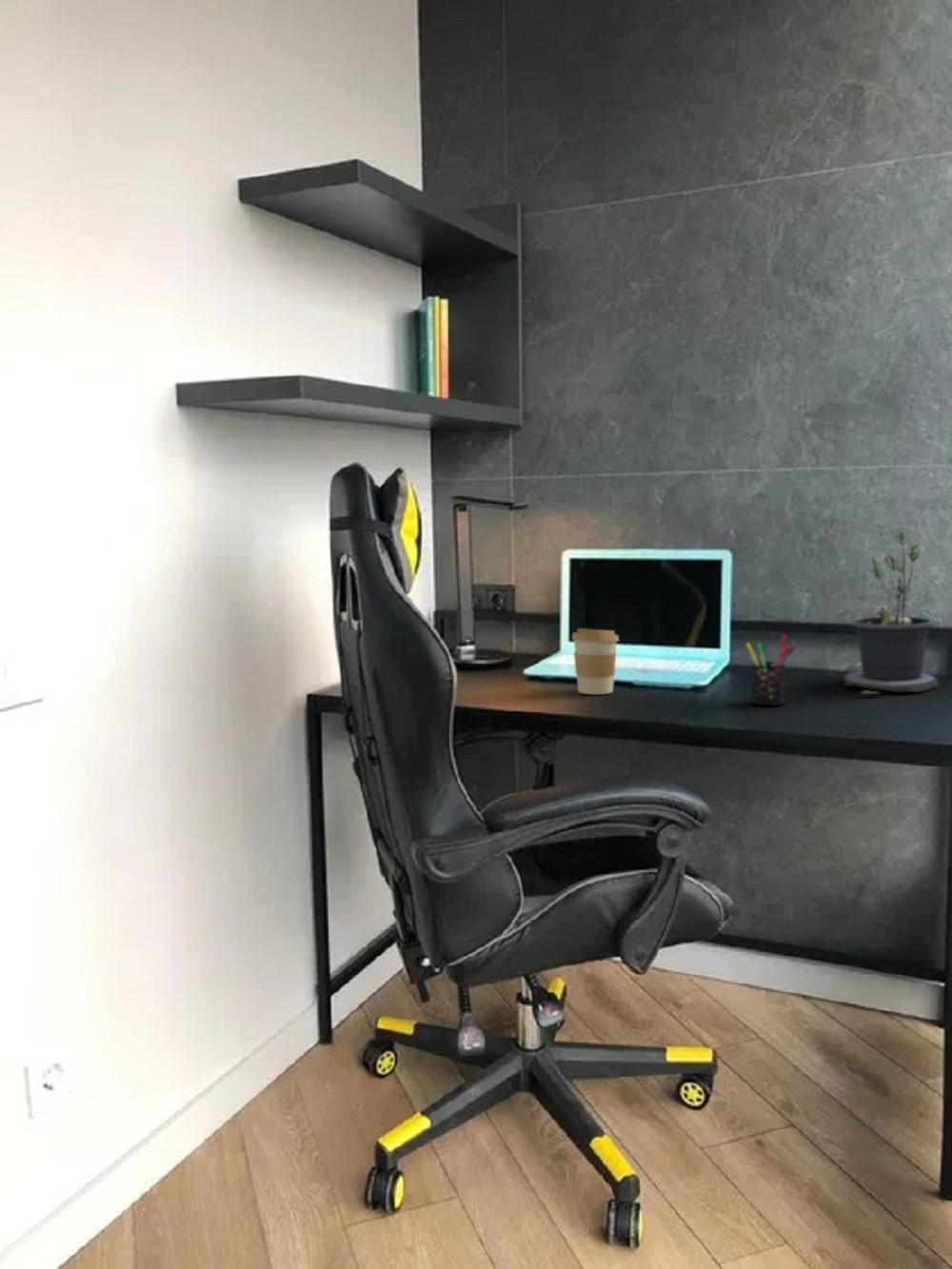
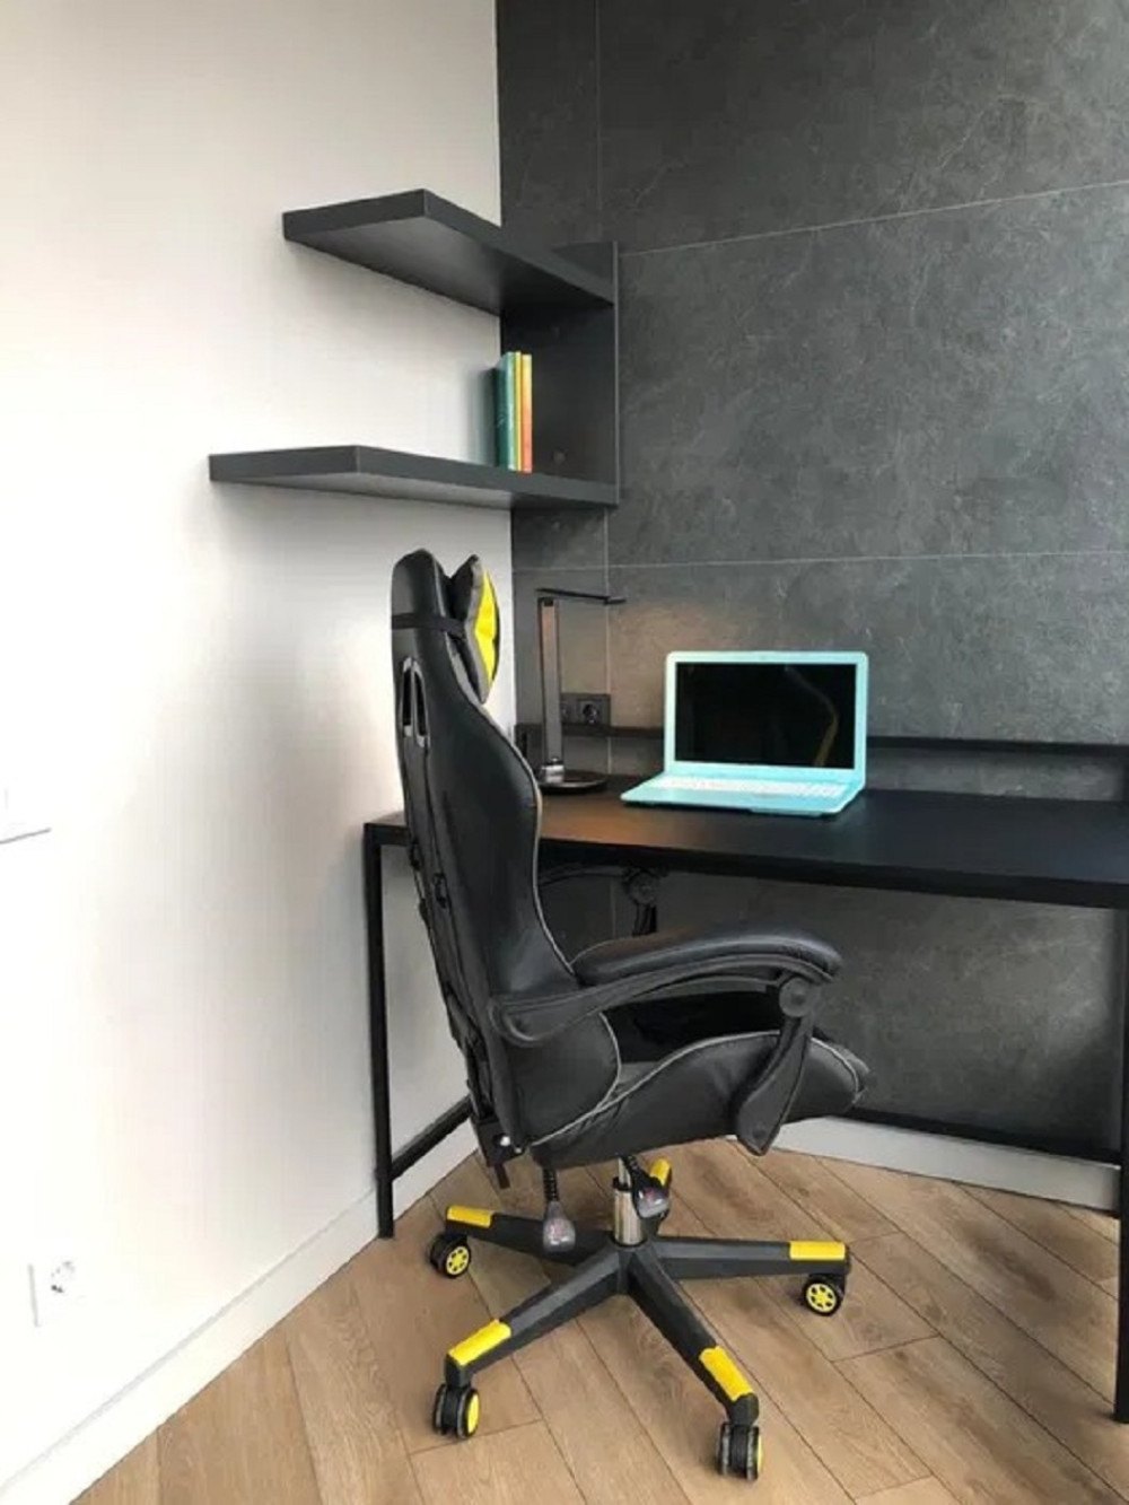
- coffee cup (595, 659)
- pen holder (768, 668)
- potted plant (889, 608)
